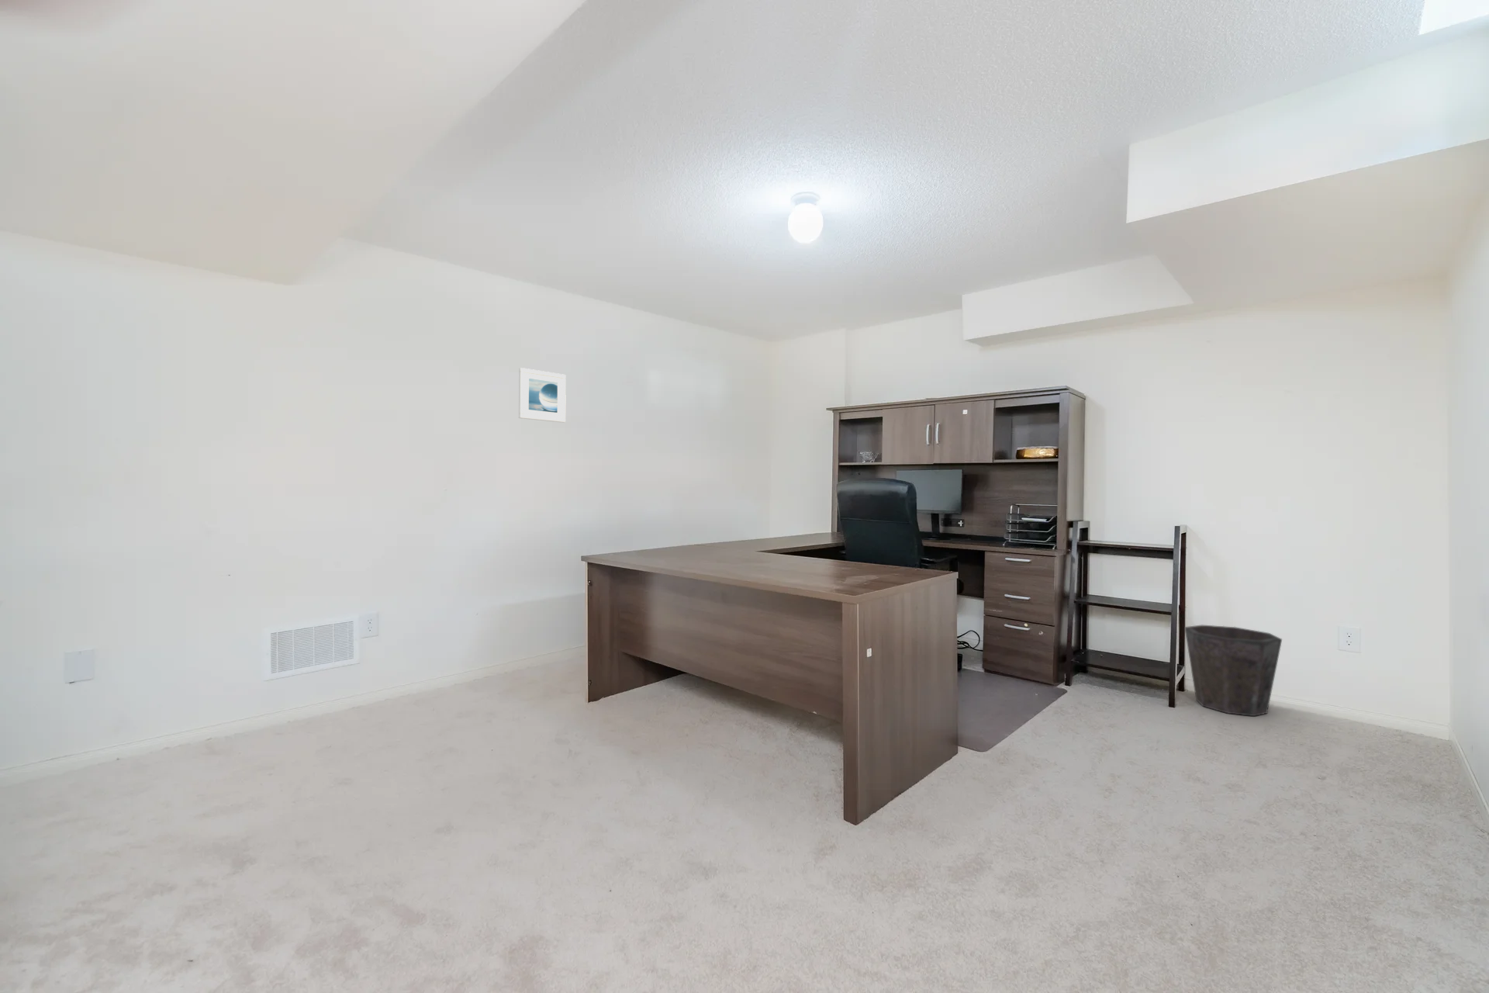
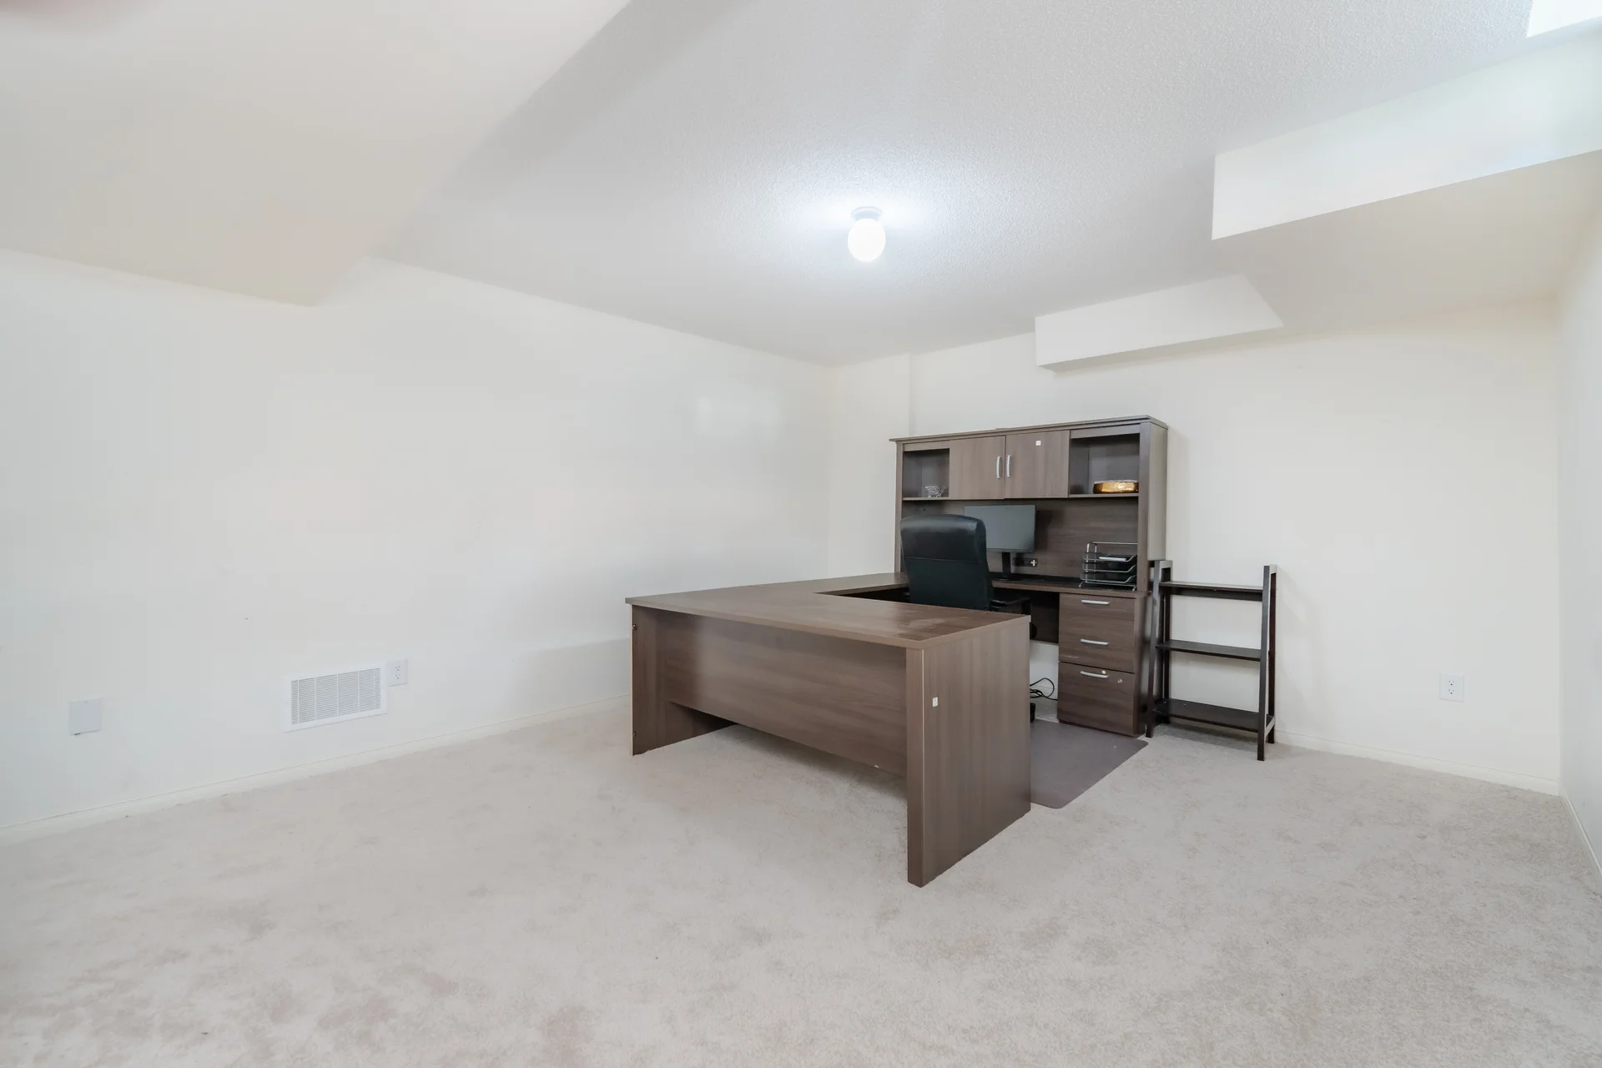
- waste bin (1231, 669)
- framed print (543, 396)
